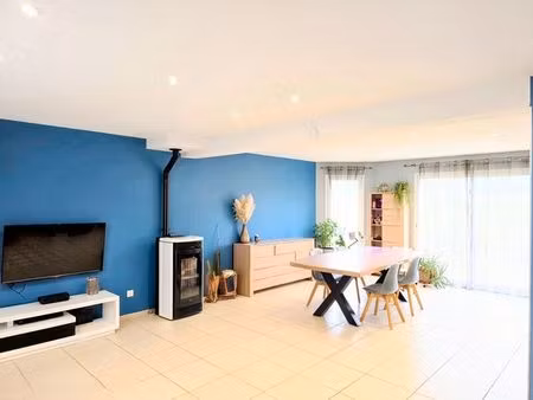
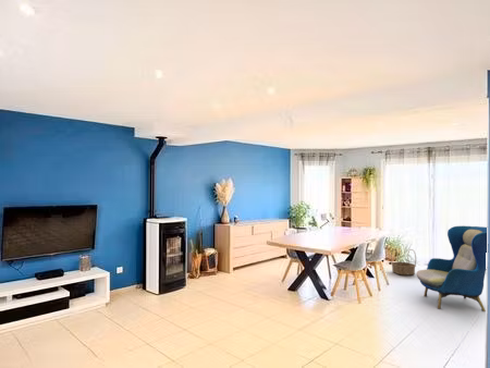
+ basket (403, 262)
+ armchair (454, 265)
